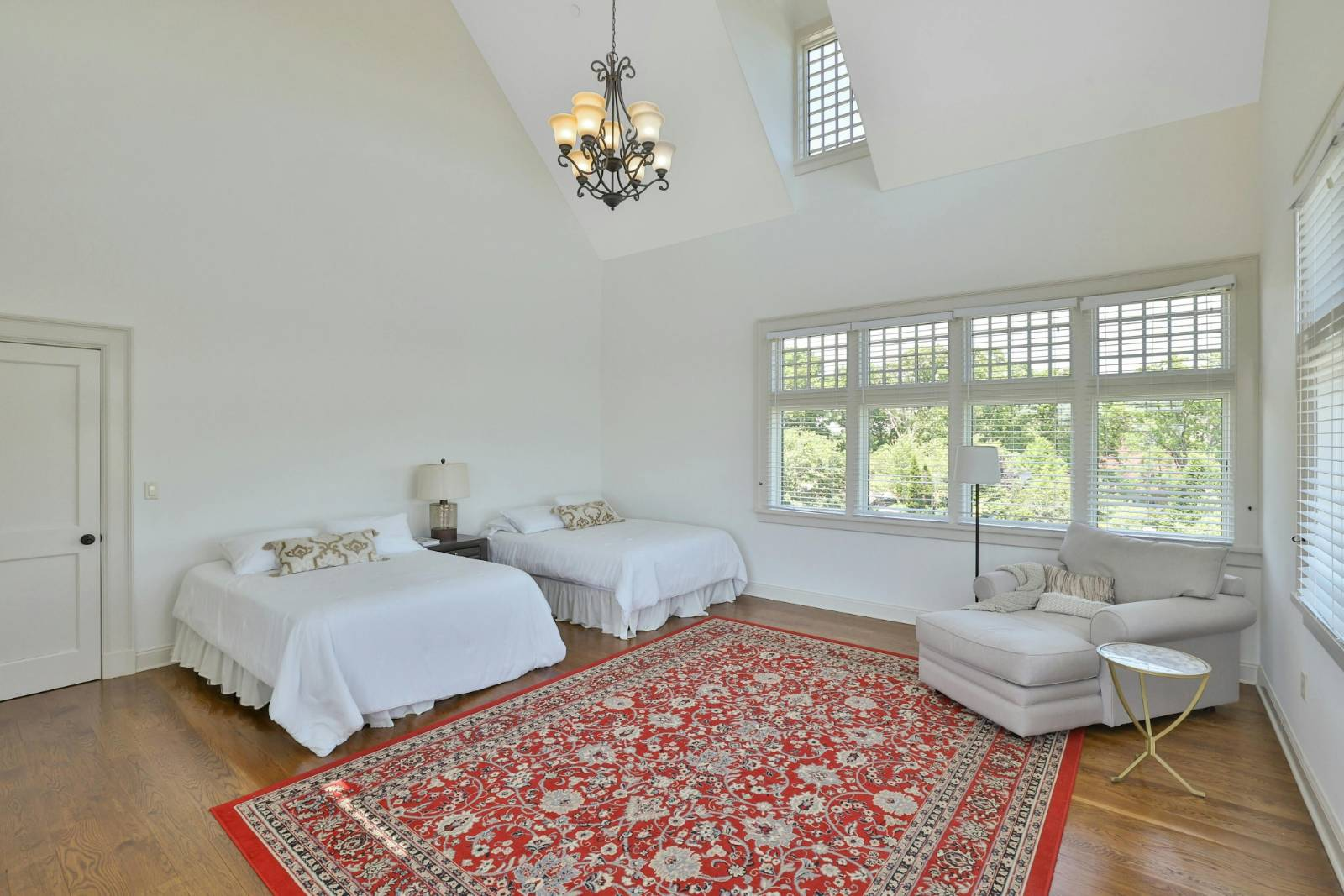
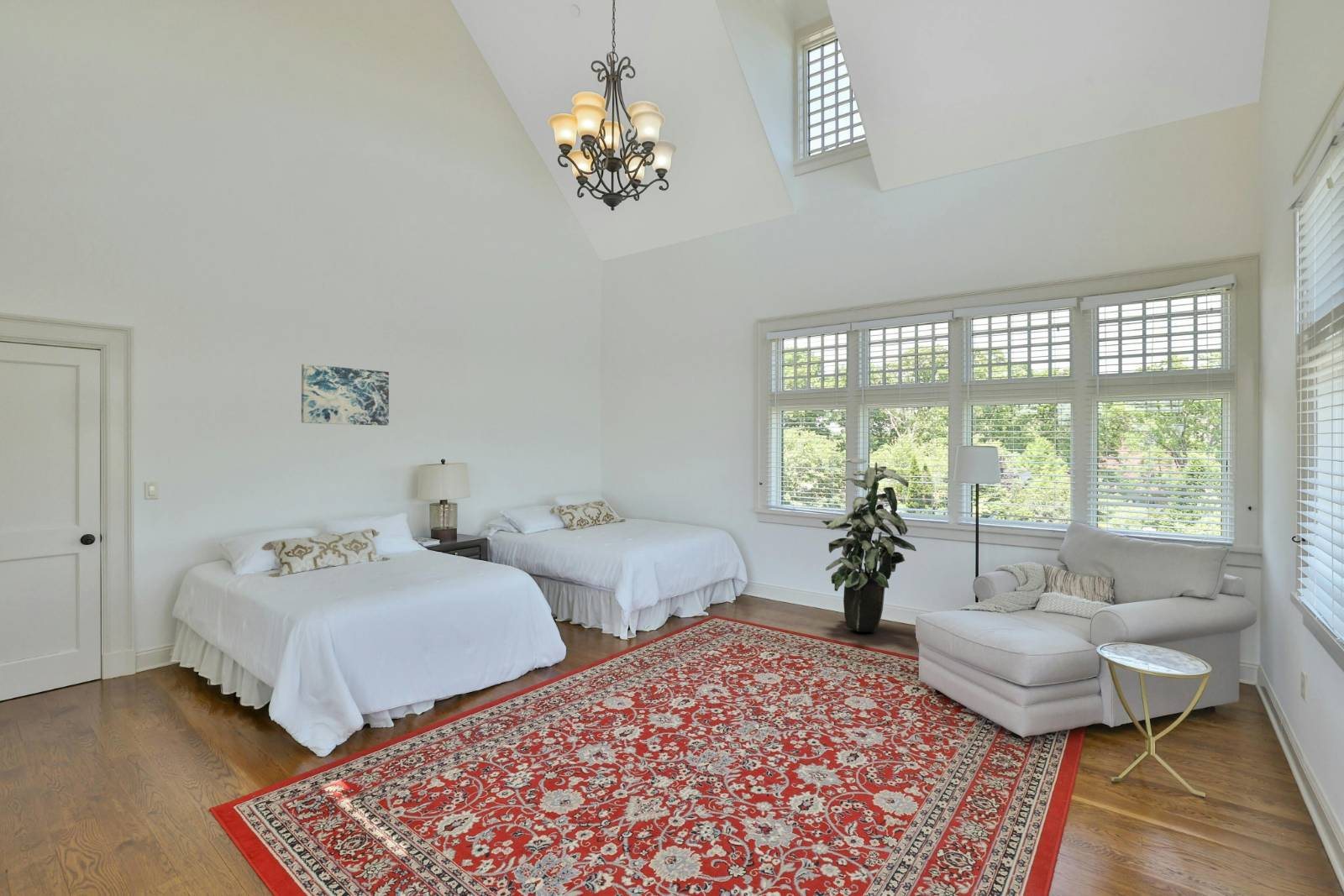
+ indoor plant (864, 543)
+ wall art (347, 396)
